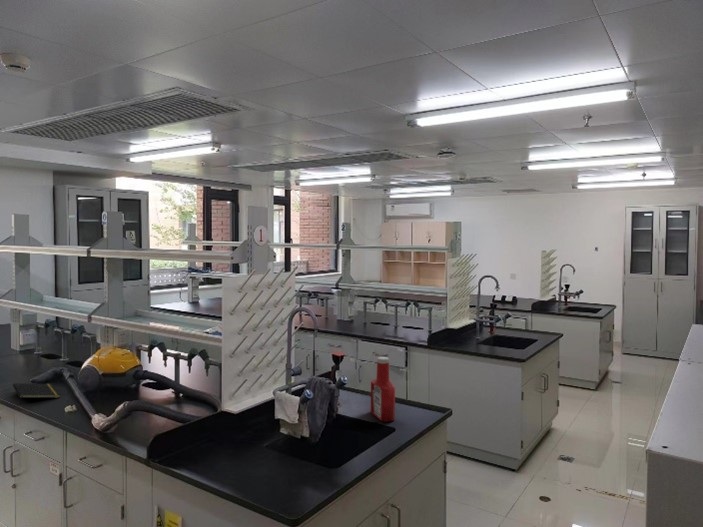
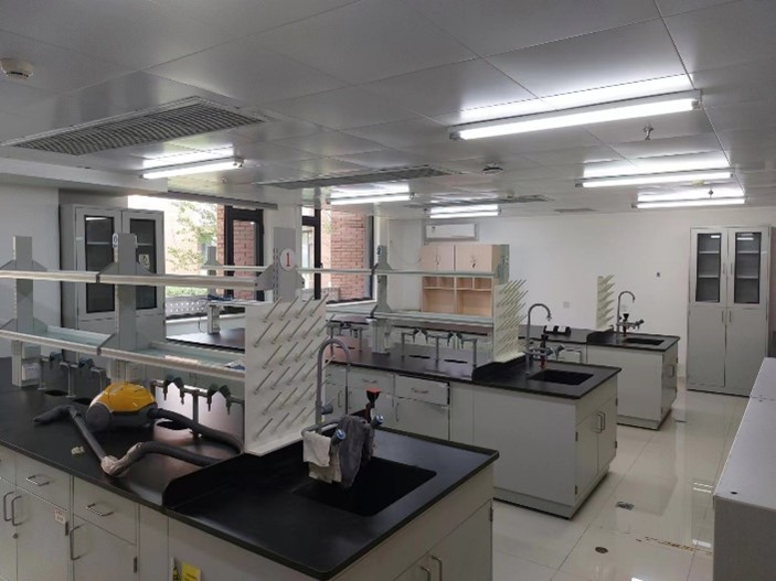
- notepad (36, 390)
- soap bottle (382, 387)
